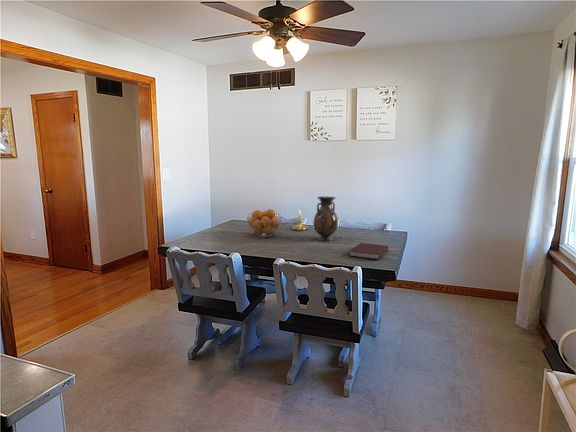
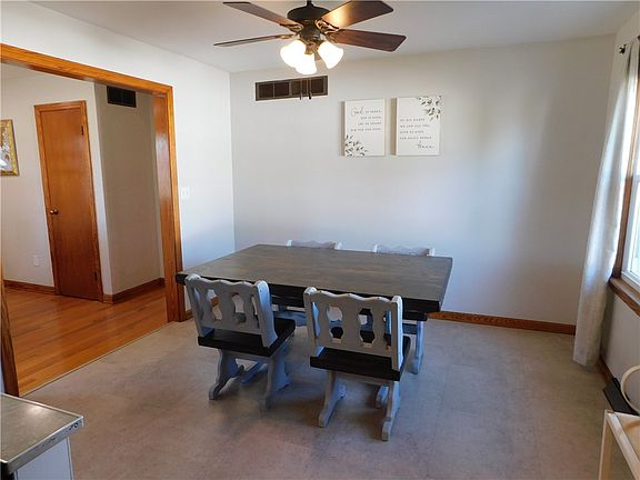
- notebook (369, 250)
- candle holder (299, 219)
- fruit basket (264, 222)
- vase (325, 218)
